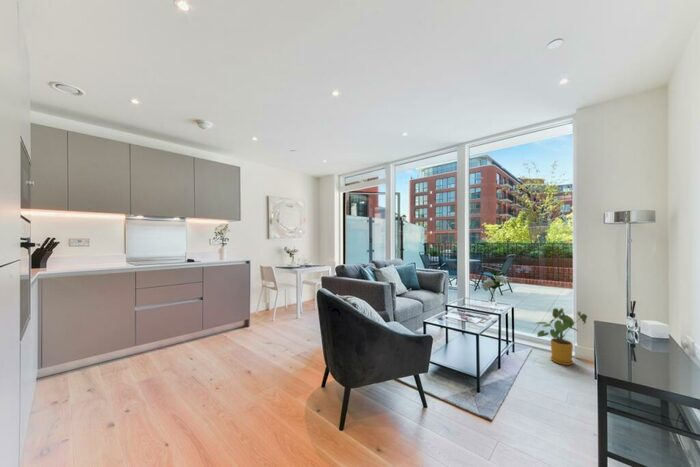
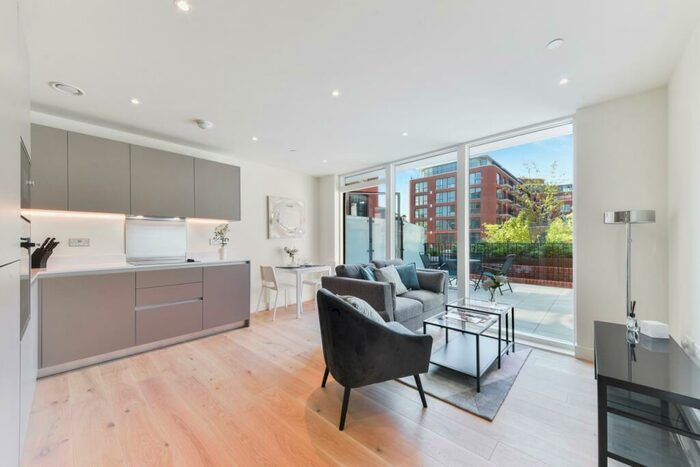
- house plant (560, 335)
